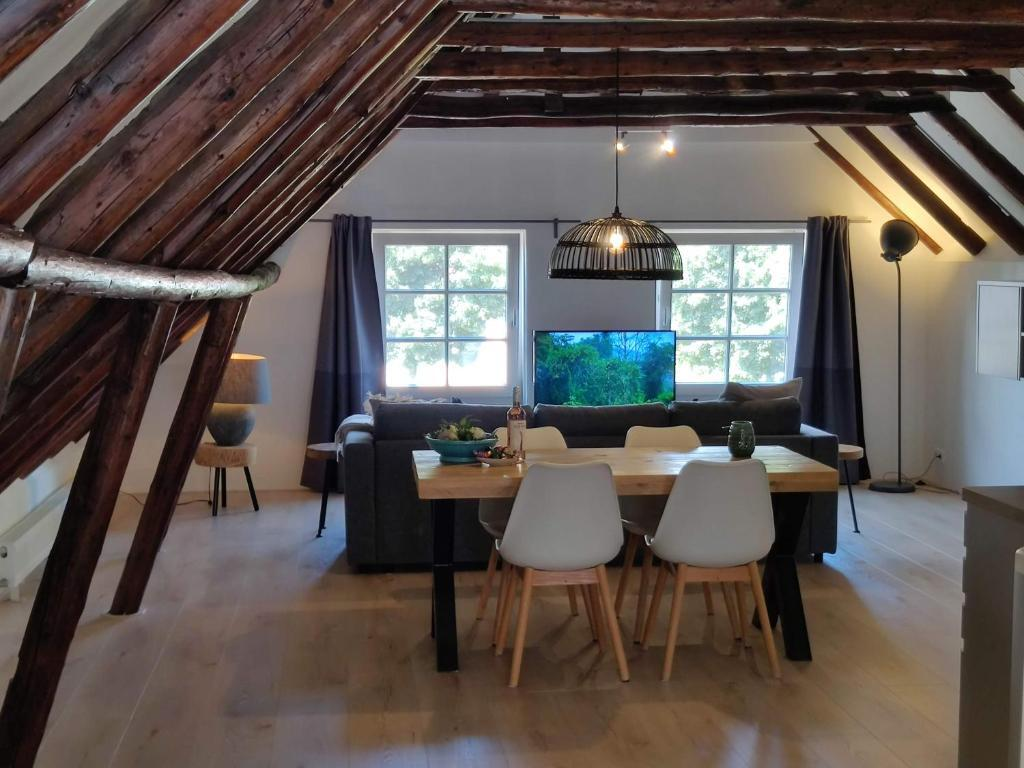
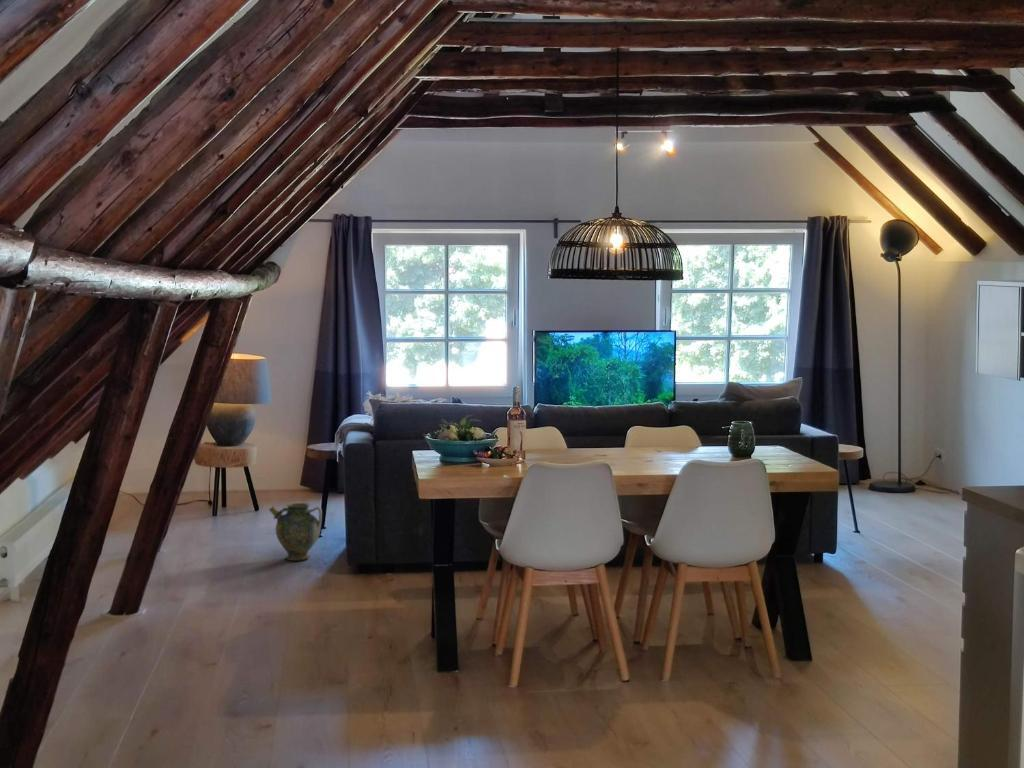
+ ceramic jug (296, 531)
